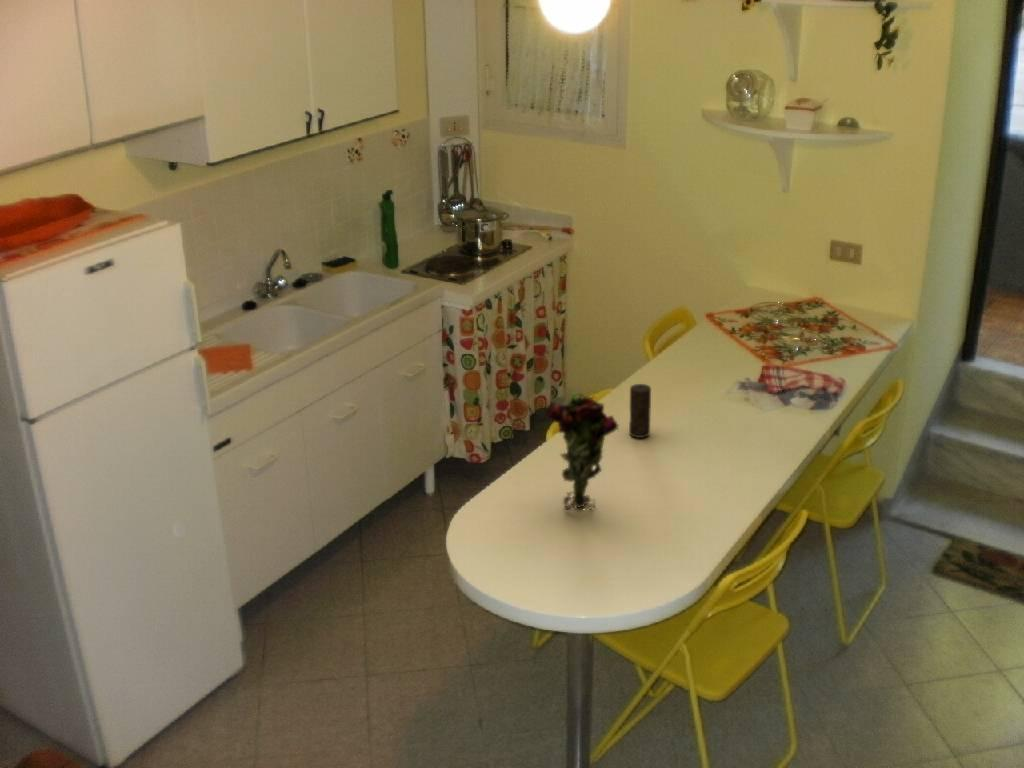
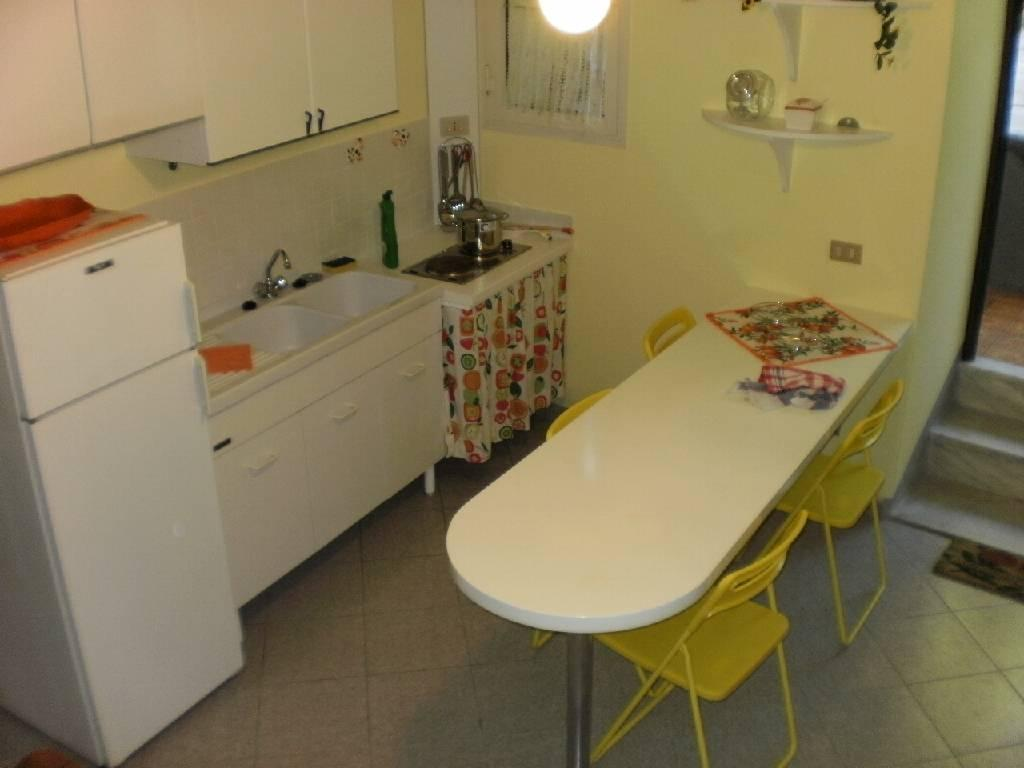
- flower (581, 449)
- candle (640, 410)
